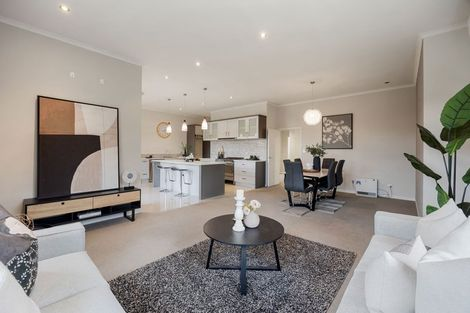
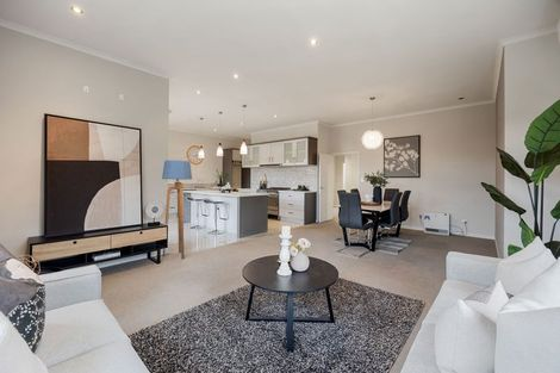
+ floor lamp (178, 209)
